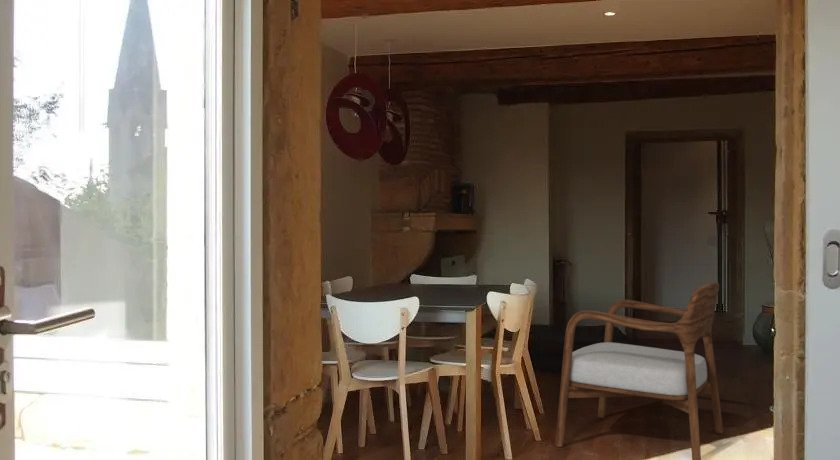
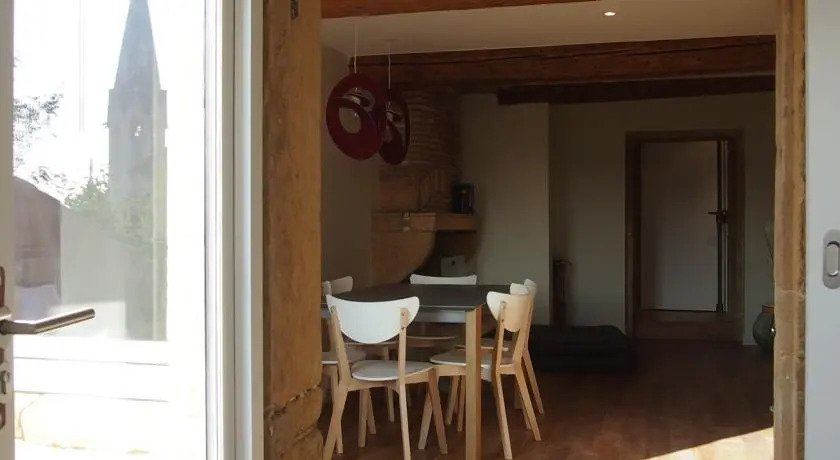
- armchair (642, 359)
